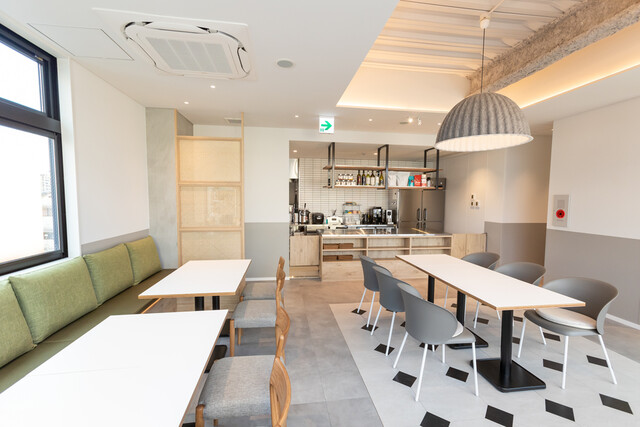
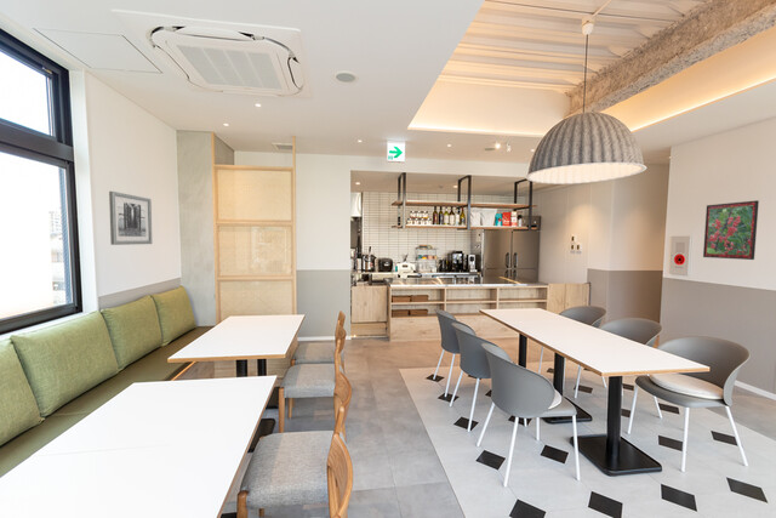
+ wall art (132, 220)
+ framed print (729, 230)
